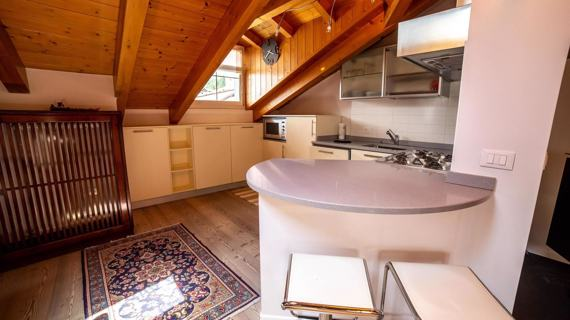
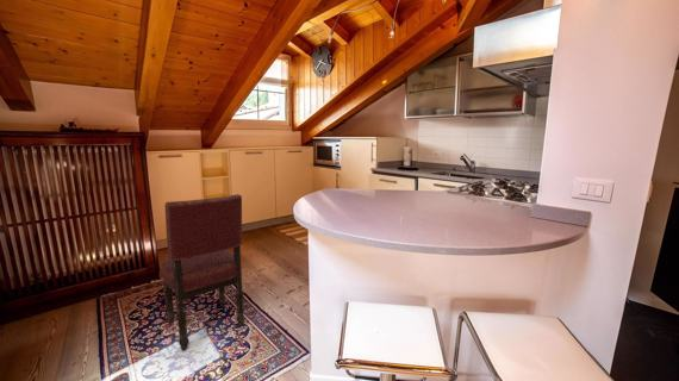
+ dining chair (201, 261)
